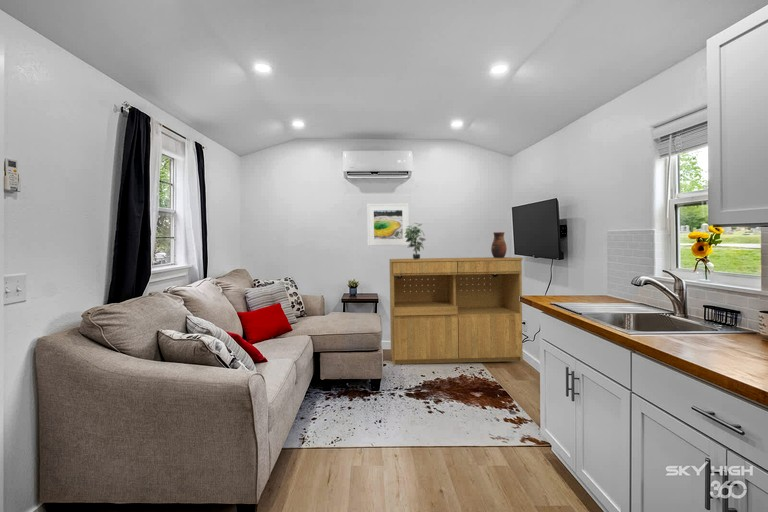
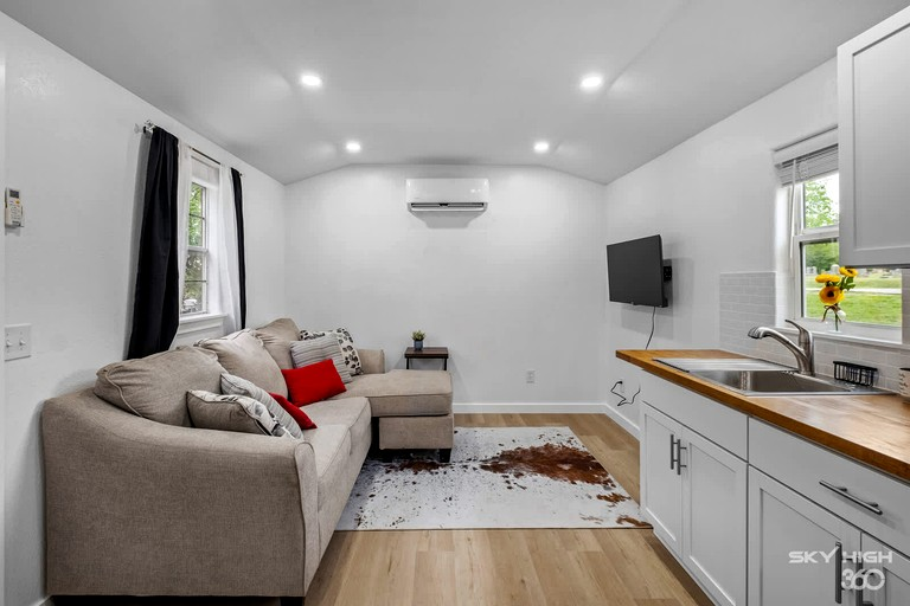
- potted plant (414, 240)
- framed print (388, 224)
- bookcase (452, 307)
- ceramic vessel (498, 245)
